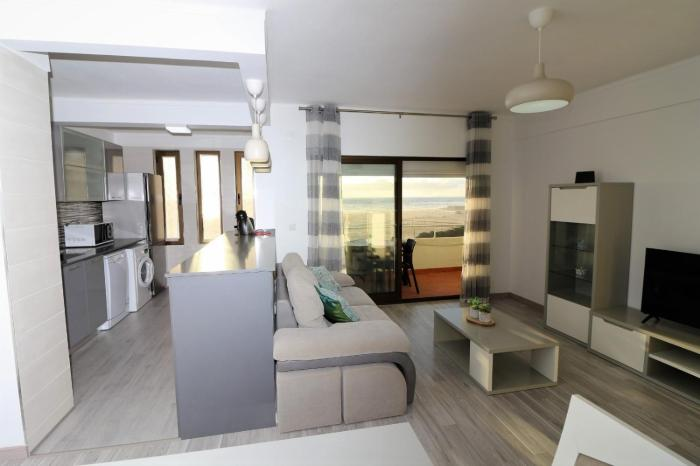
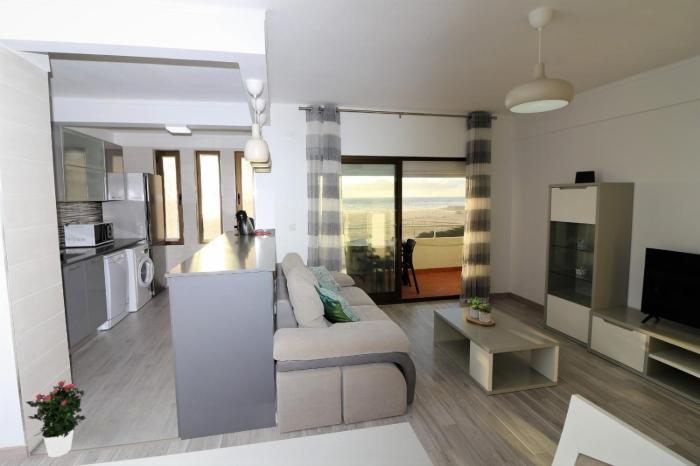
+ potted flower (58, 419)
